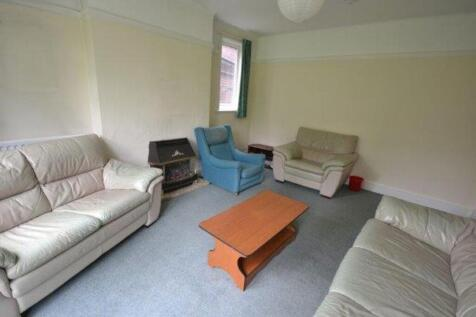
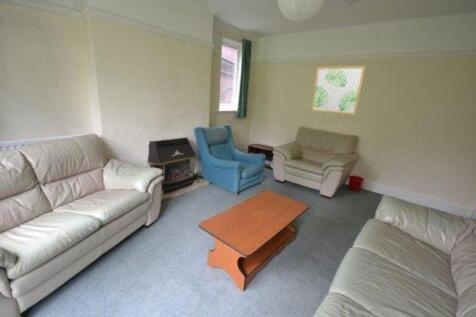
+ wall art (336, 90)
